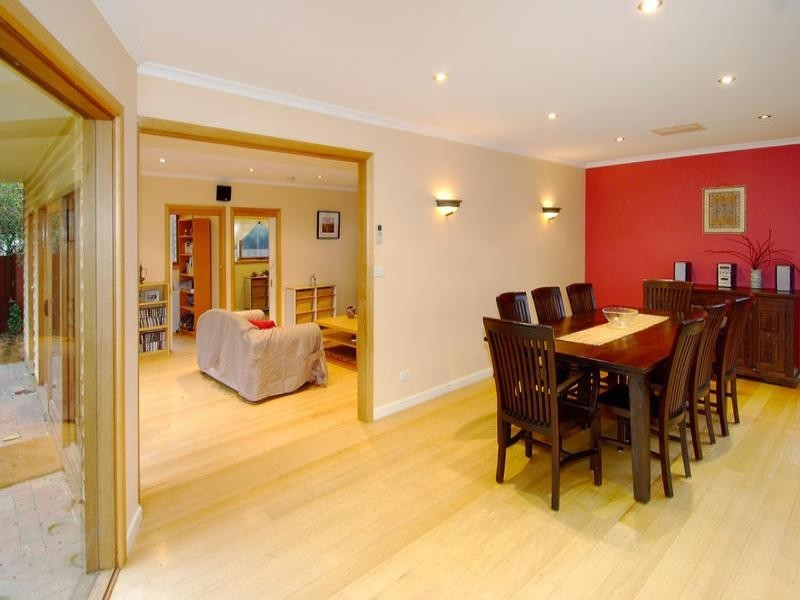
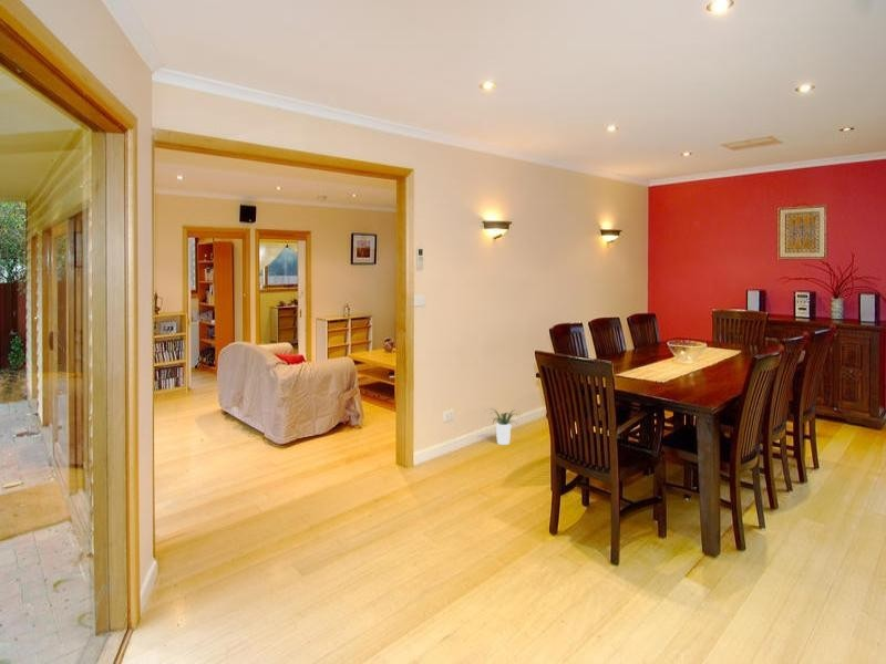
+ potted plant (502, 426)
